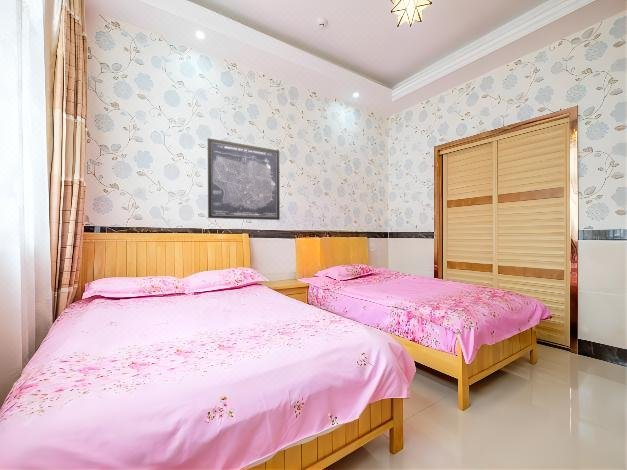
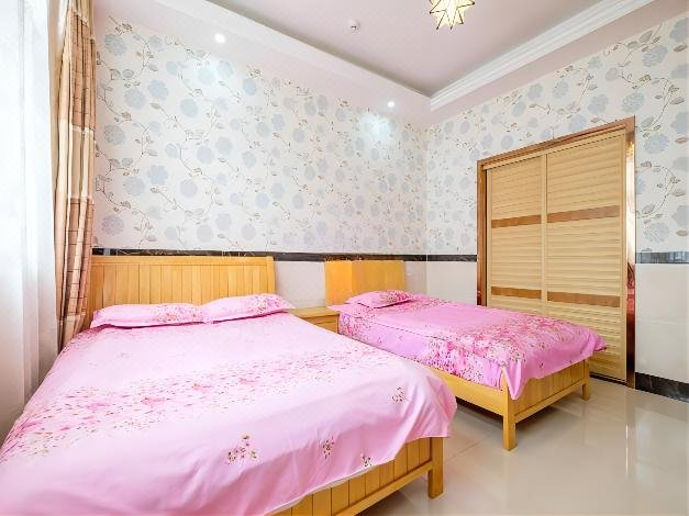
- wall art (246, 182)
